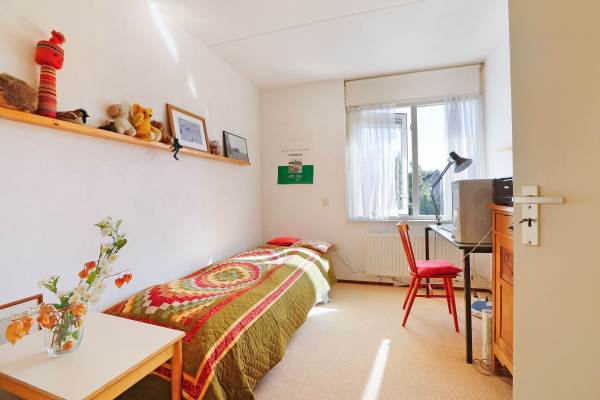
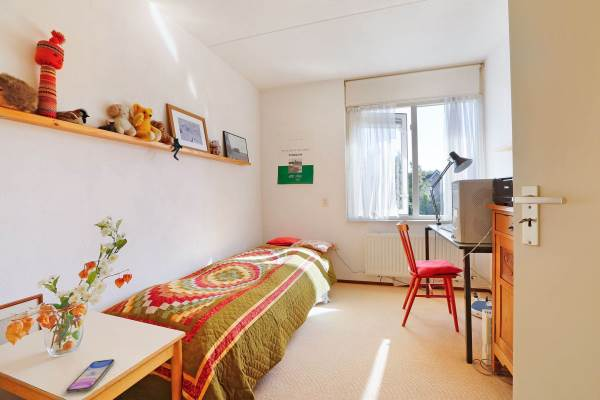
+ smartphone (92, 374)
